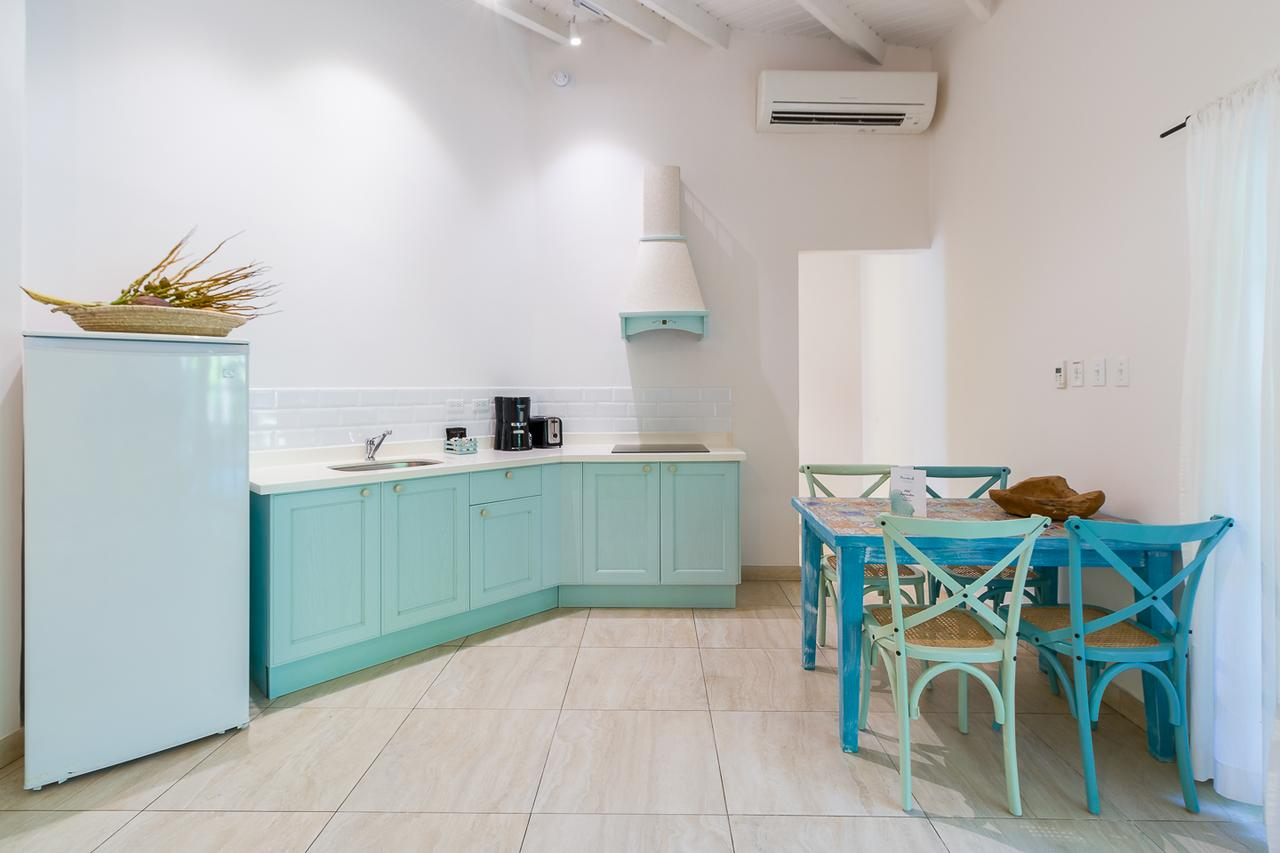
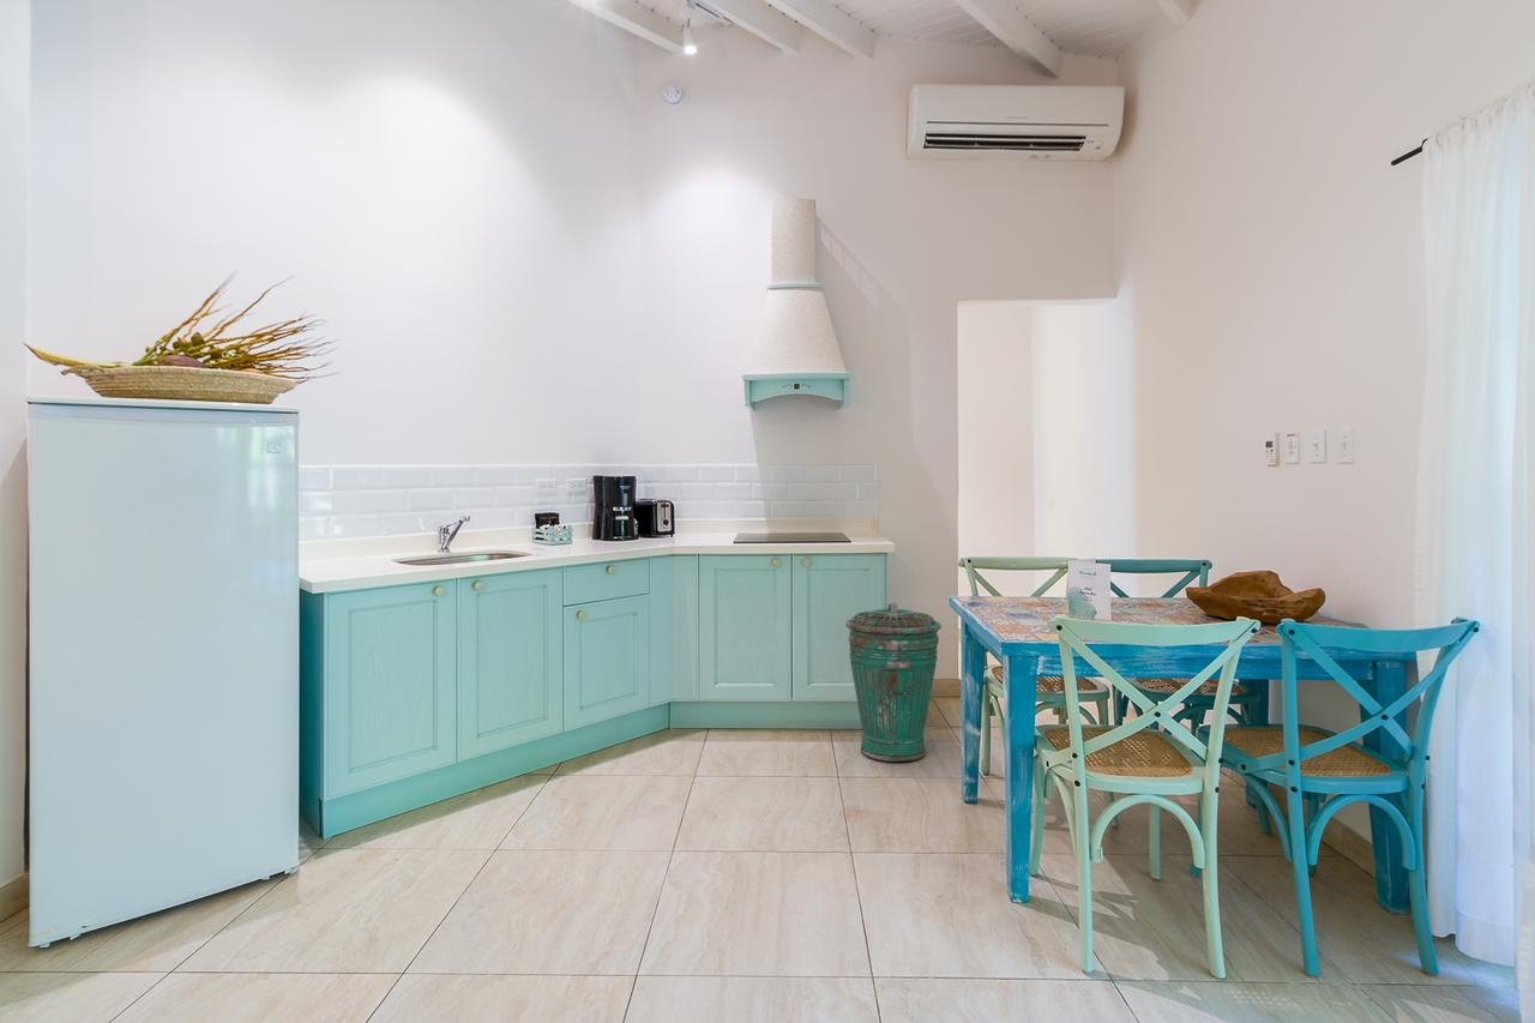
+ trash can (892, 678)
